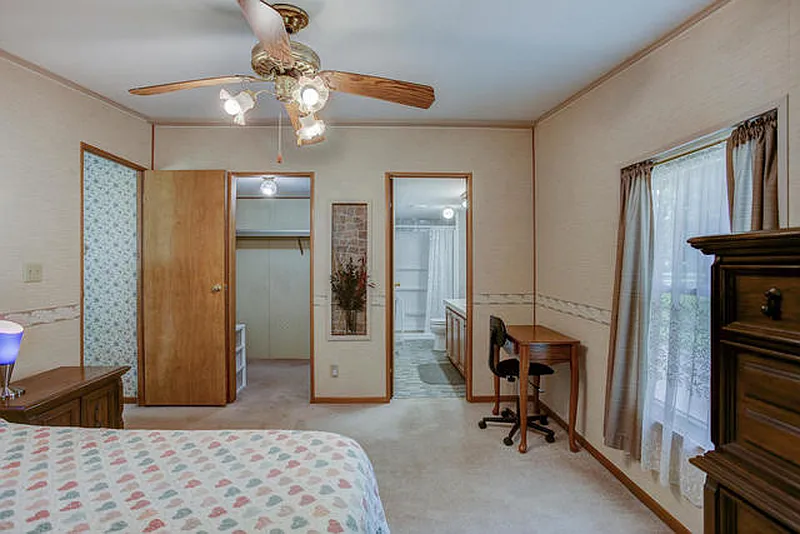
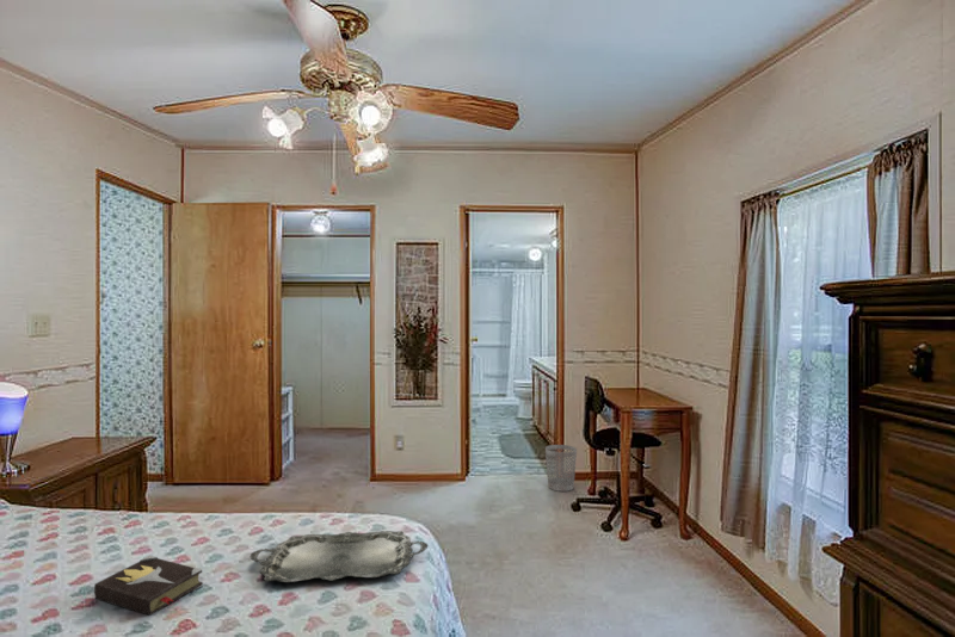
+ hardback book (149, 582)
+ wastebasket (560, 468)
+ serving tray (340, 553)
